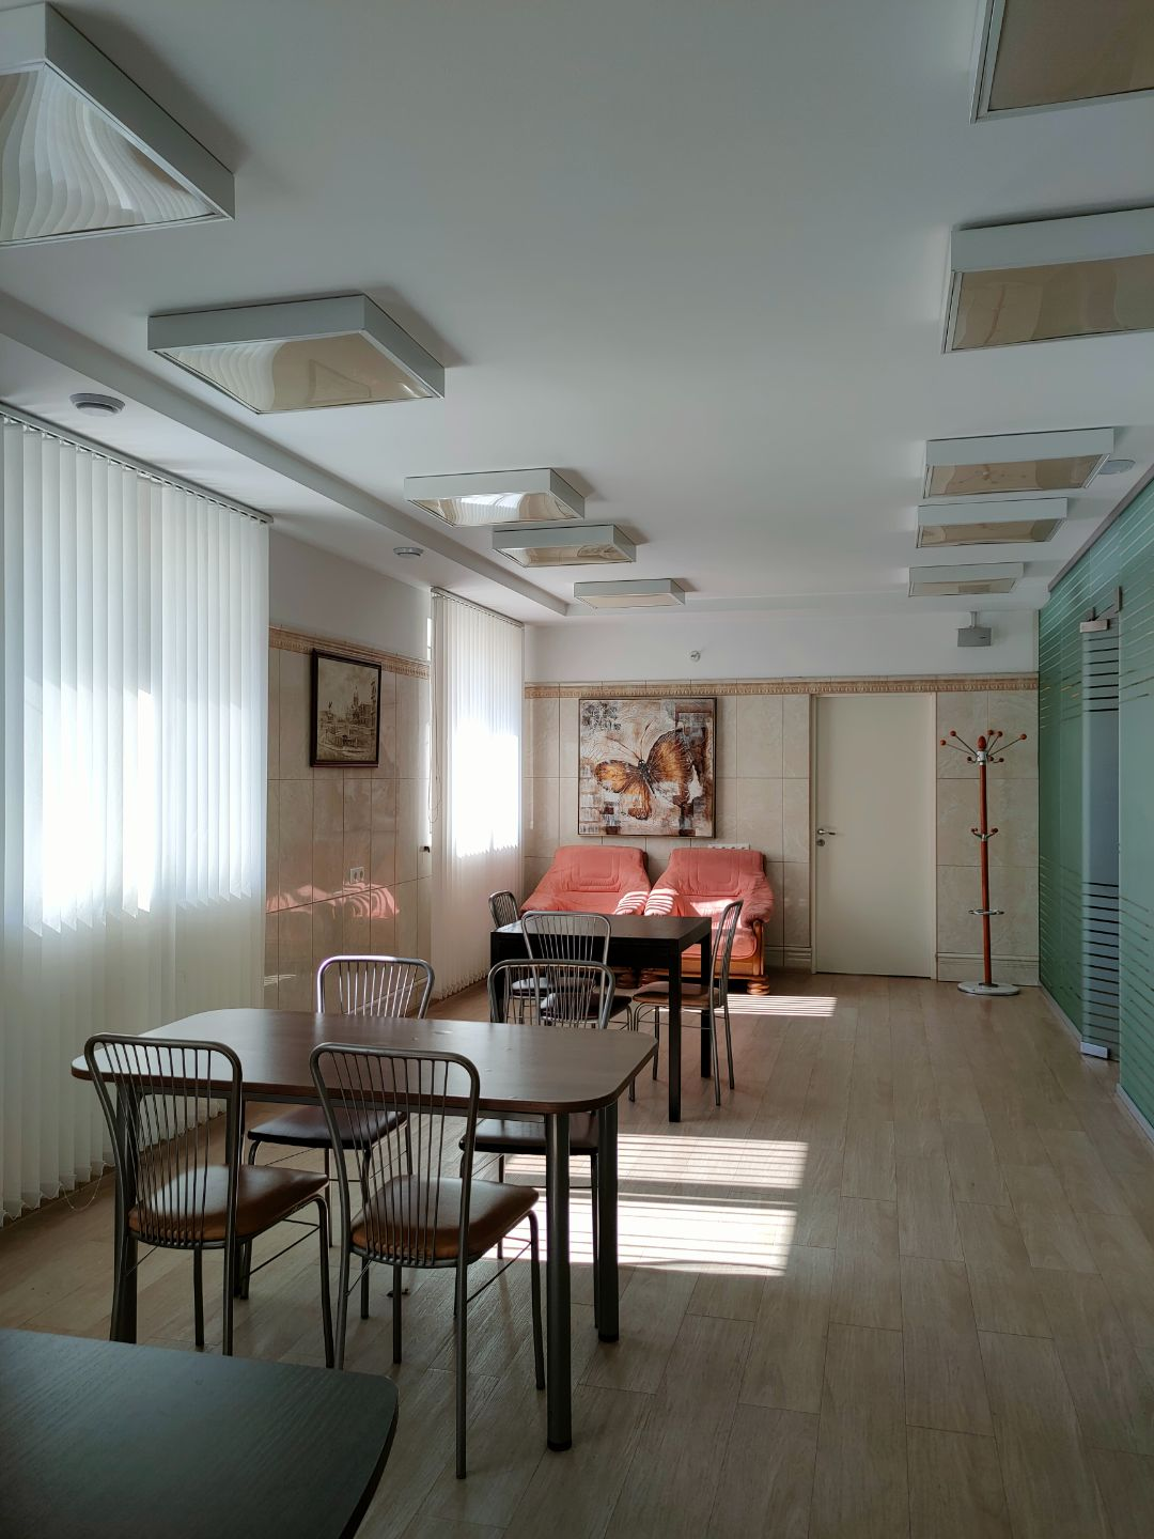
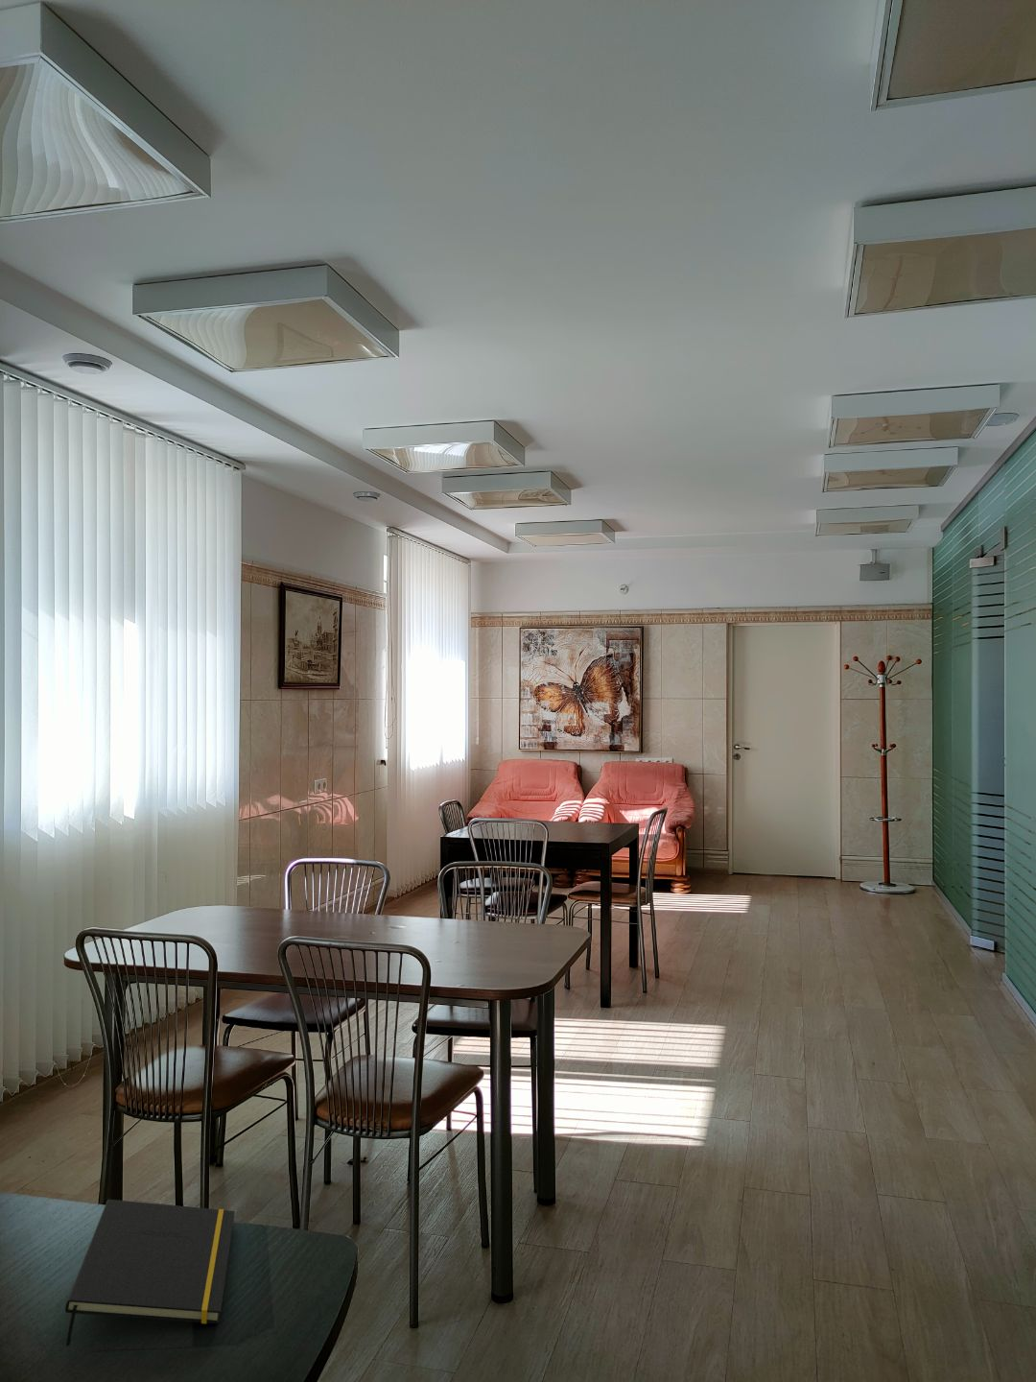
+ notepad (158, 1256)
